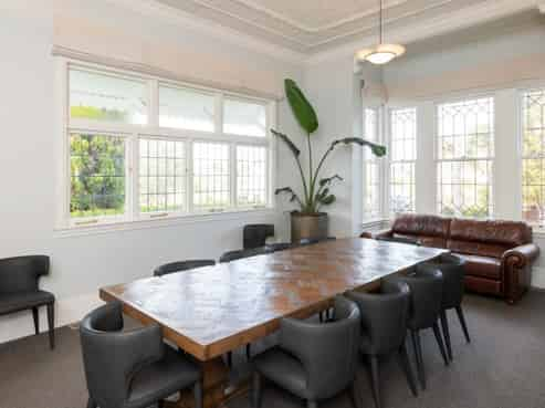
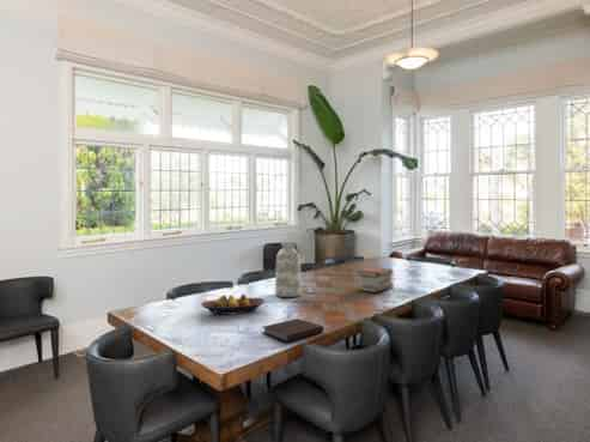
+ book stack (375, 279)
+ fruit bowl (233, 303)
+ notebook (292, 329)
+ vase (288, 267)
